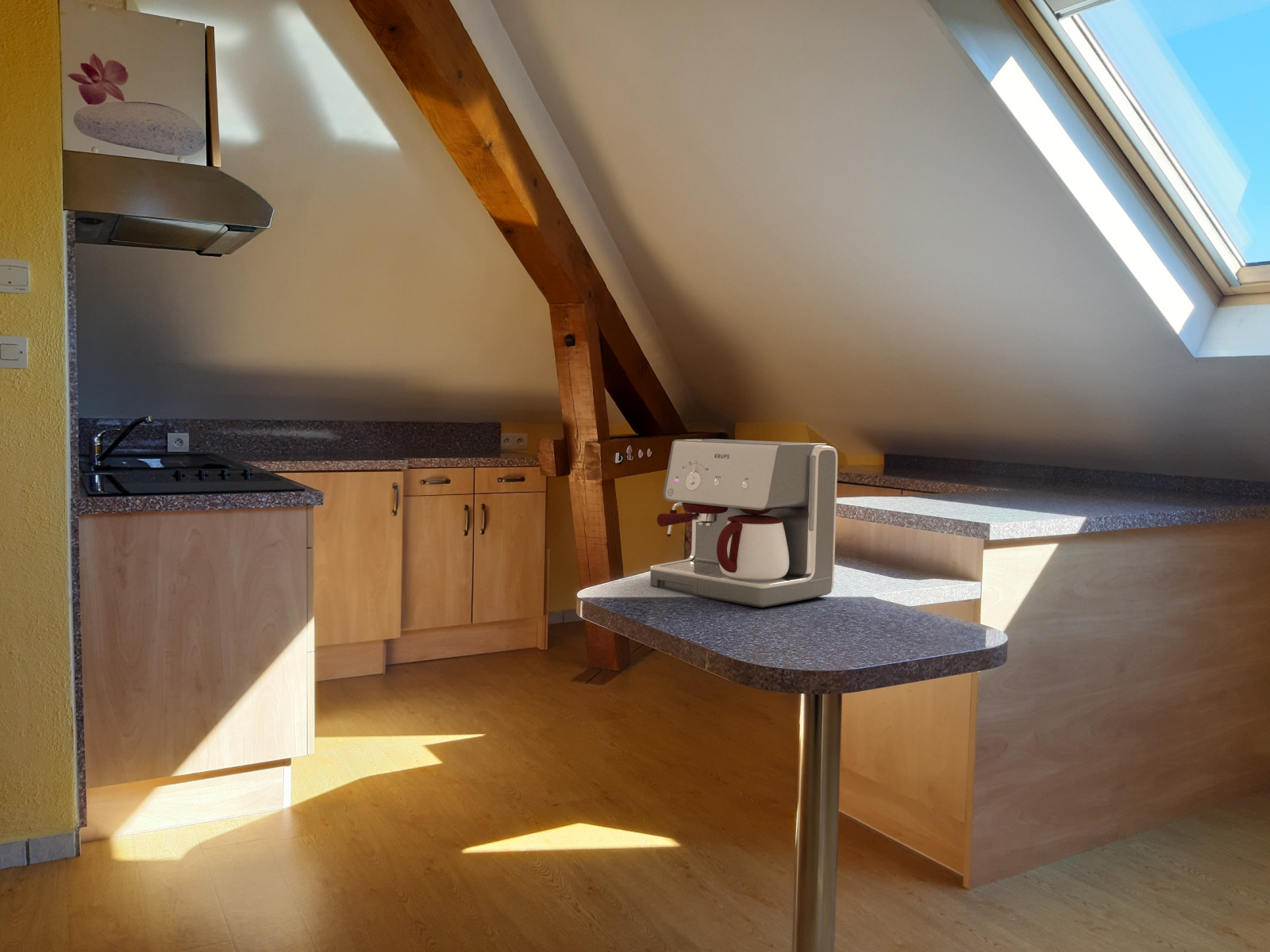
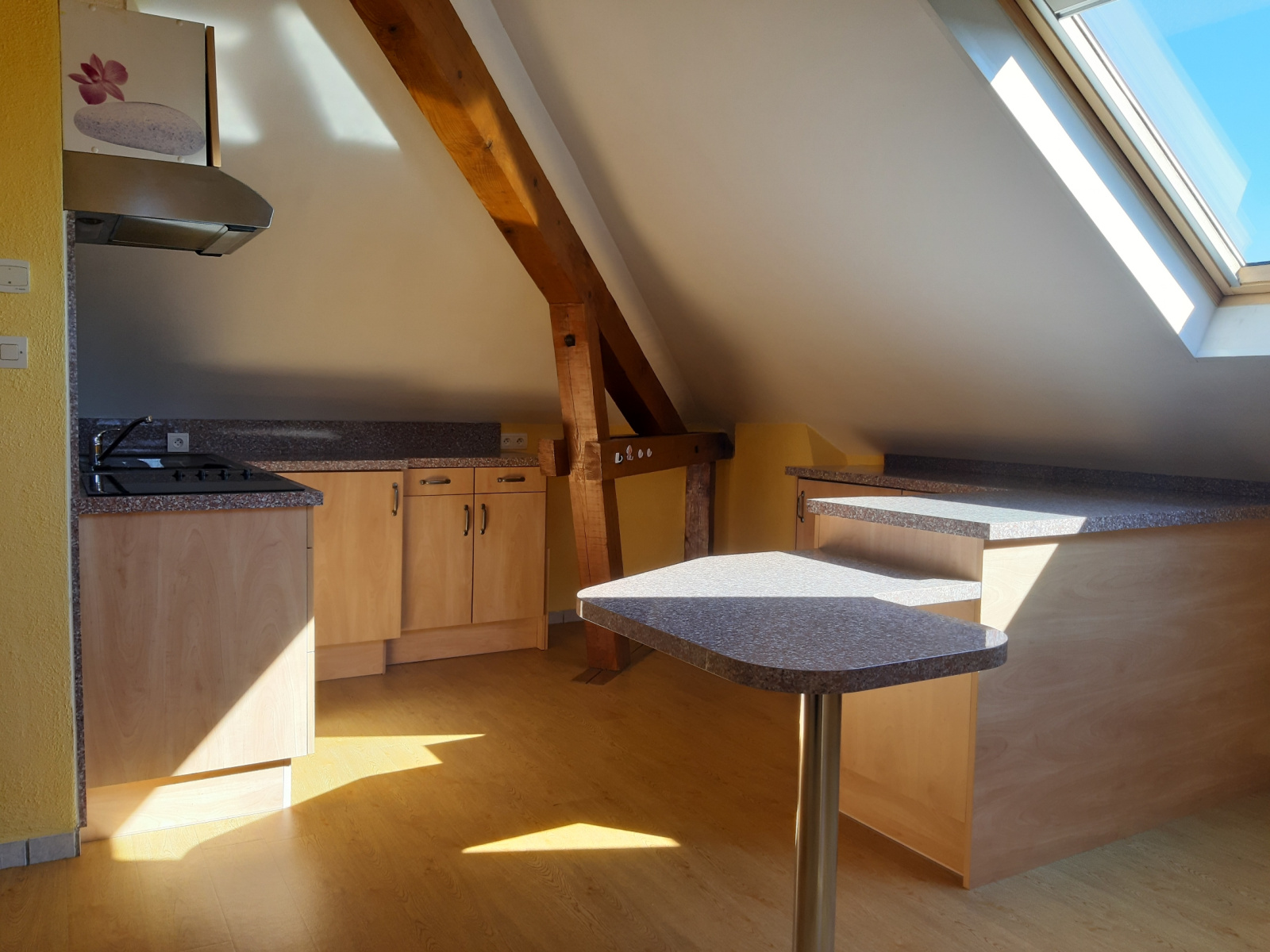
- coffee maker (741, 516)
